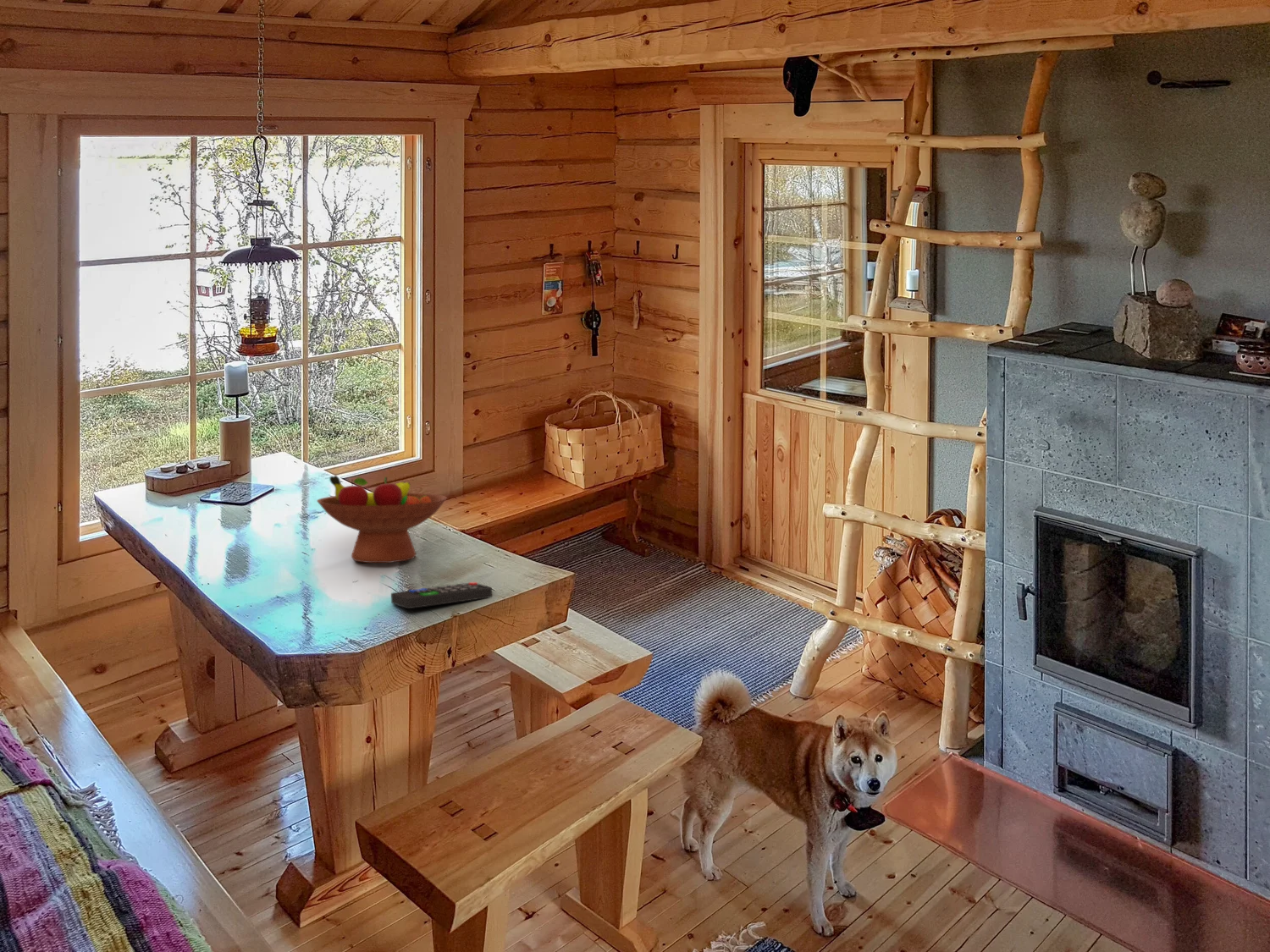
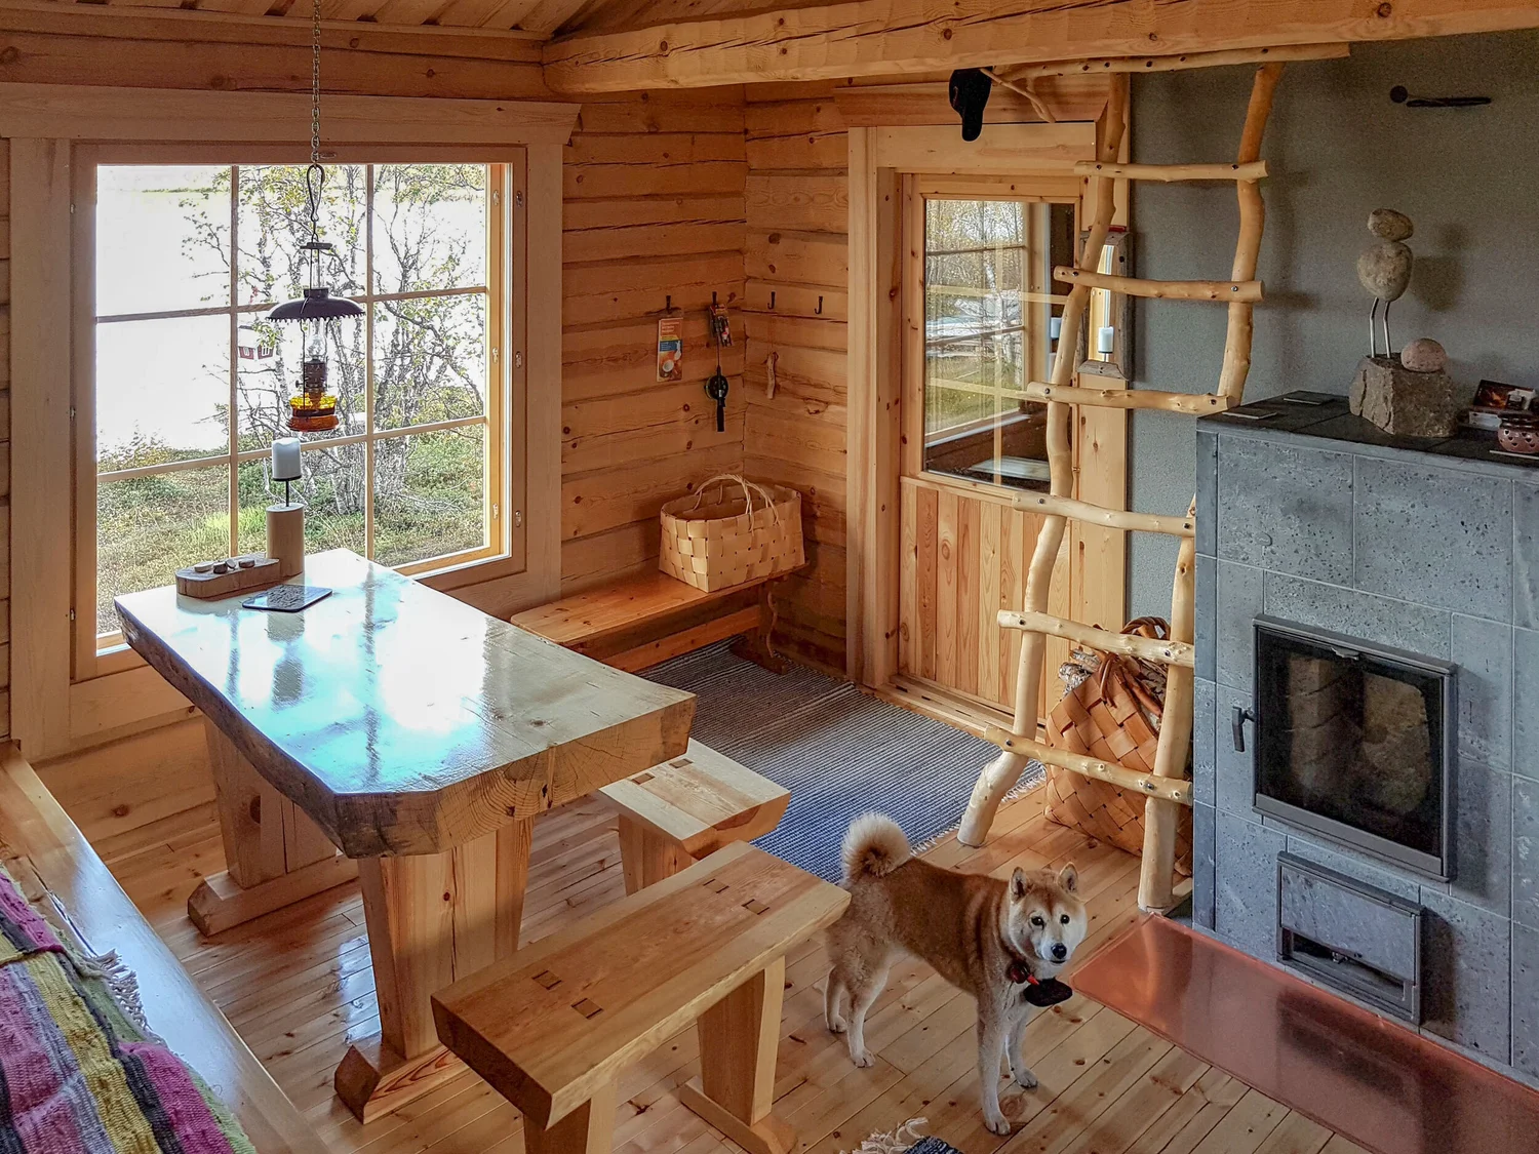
- remote control (442, 594)
- fruit bowl (383, 517)
